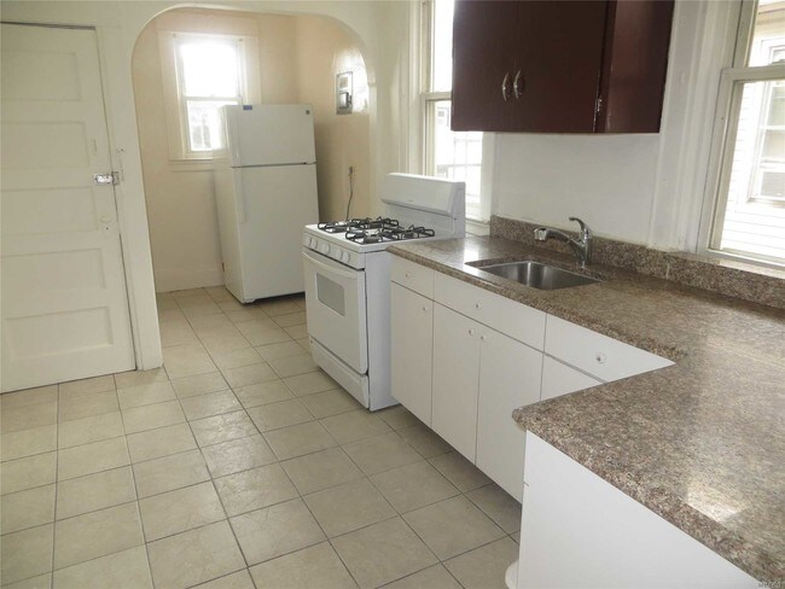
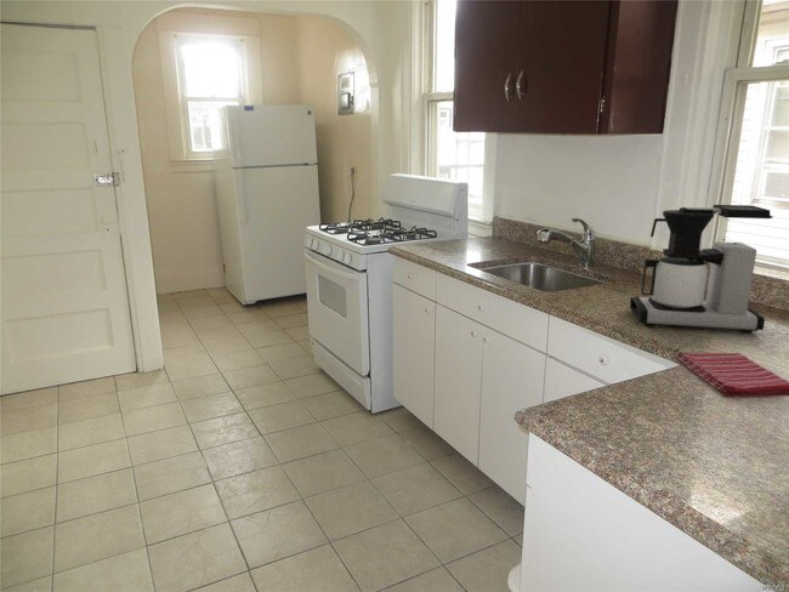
+ dish towel (734, 371)
+ coffee maker (698, 266)
